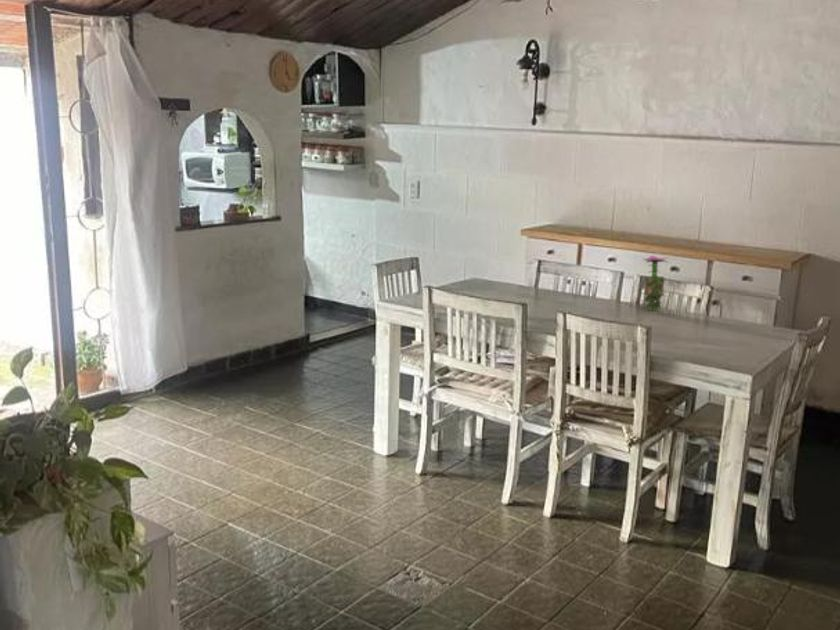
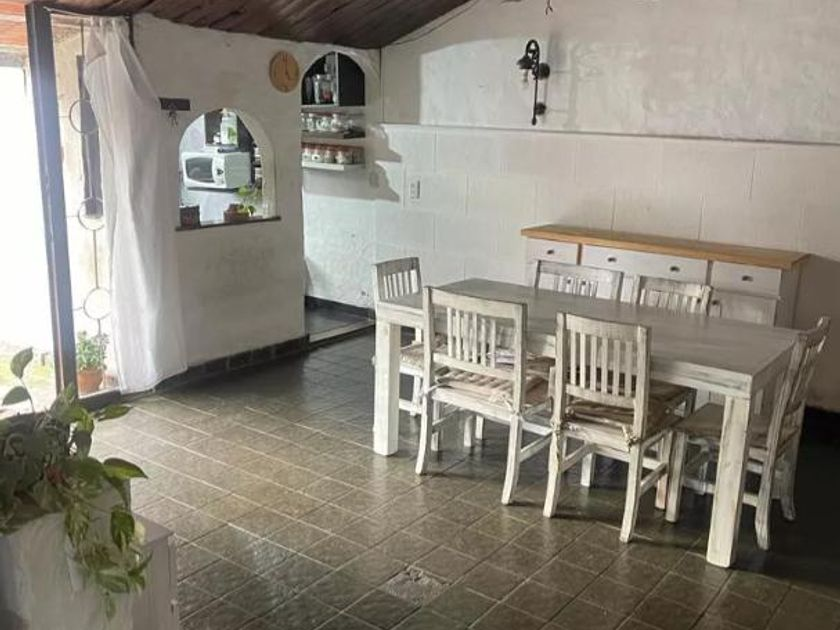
- flower (652, 284)
